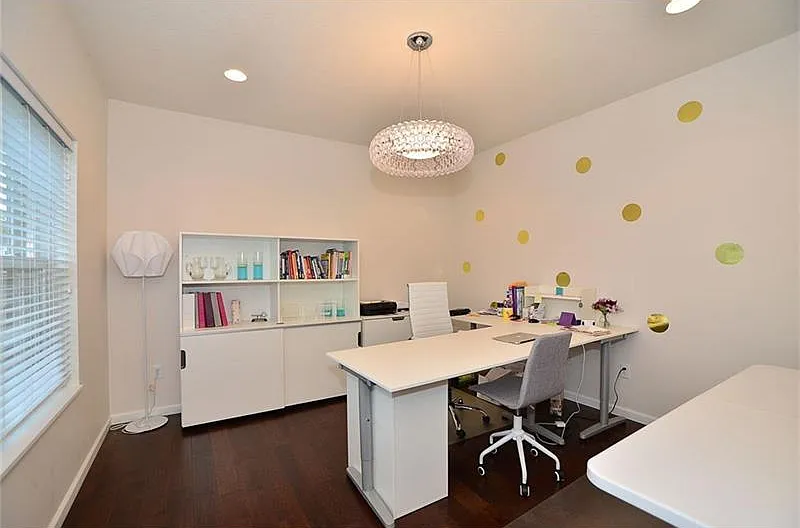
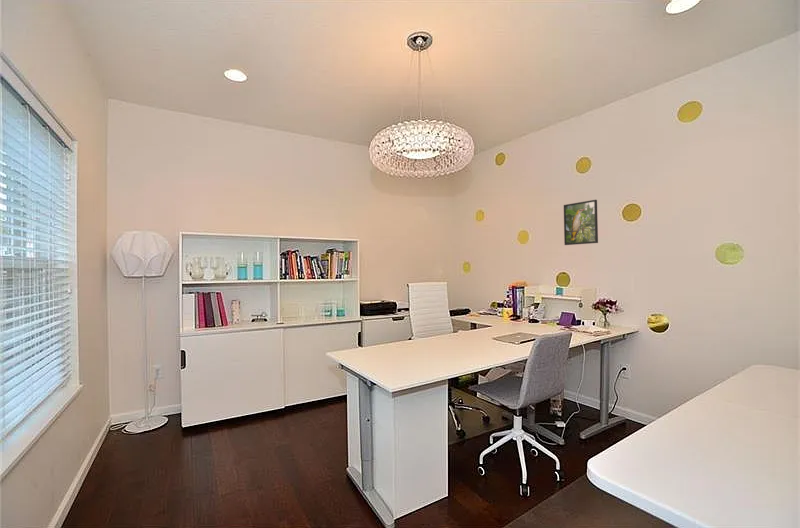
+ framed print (580, 223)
